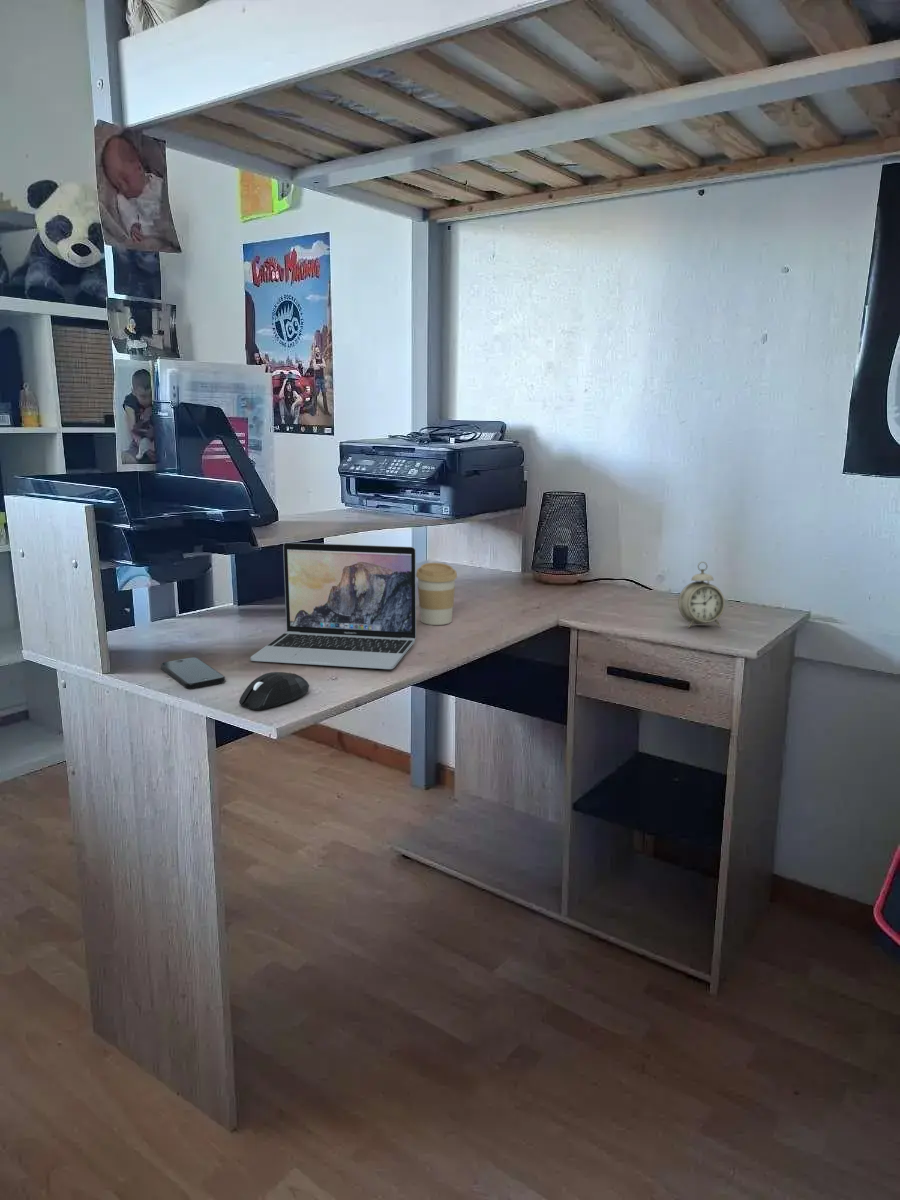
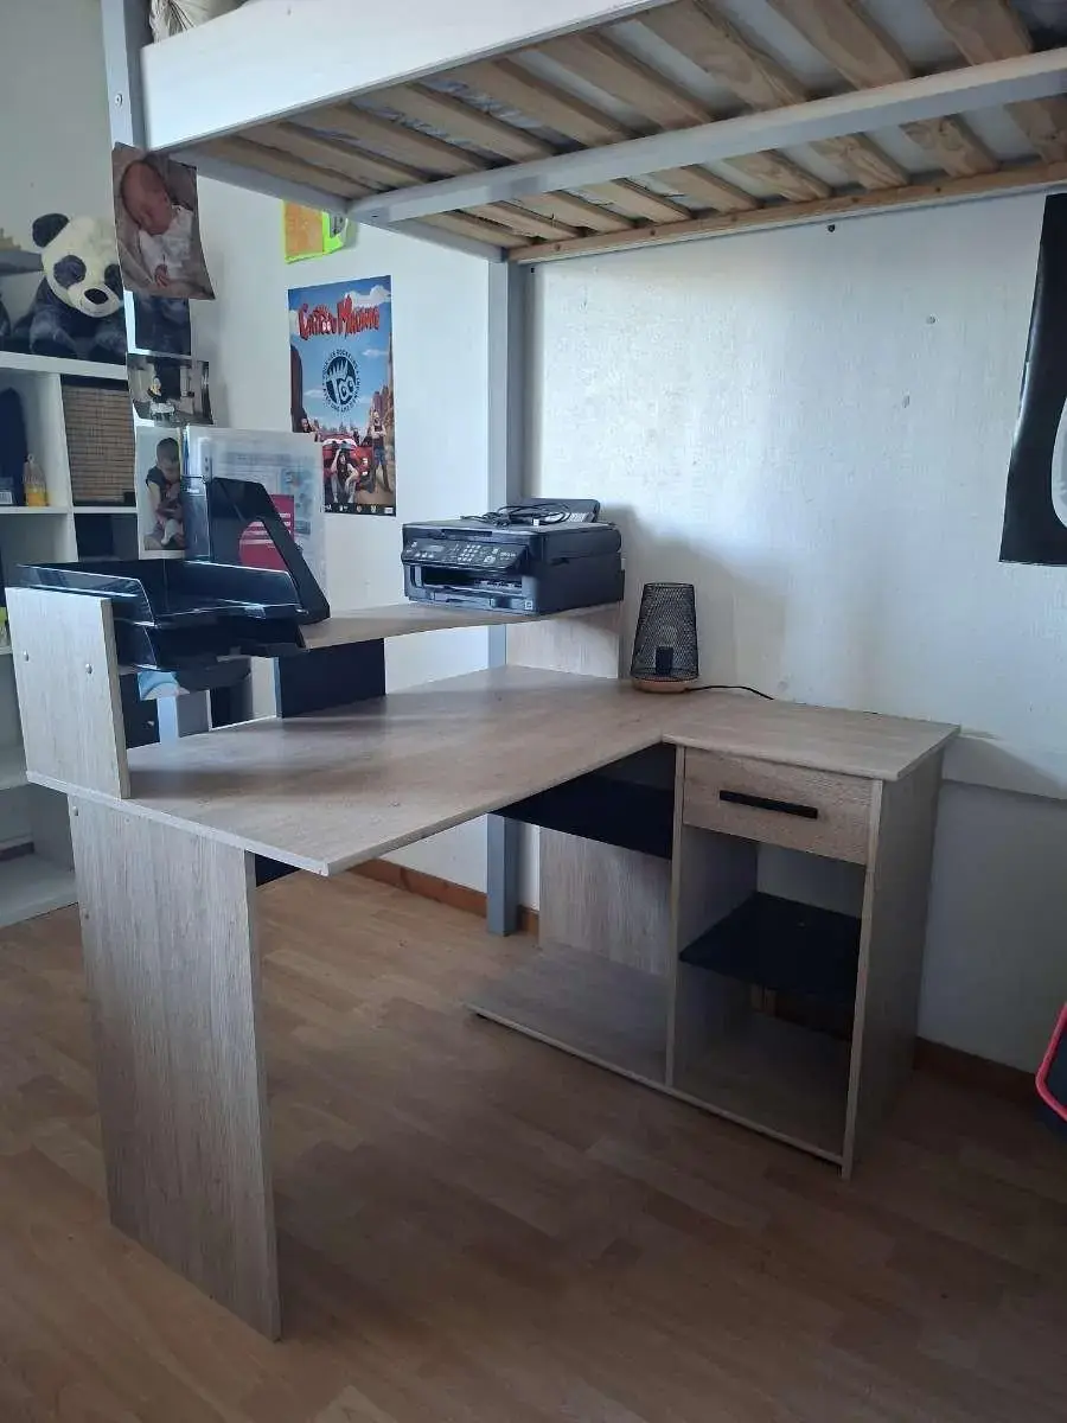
- smartphone (192, 672)
- laptop (335, 603)
- mouse (276, 686)
- coffee cup (436, 593)
- alarm clock (702, 594)
